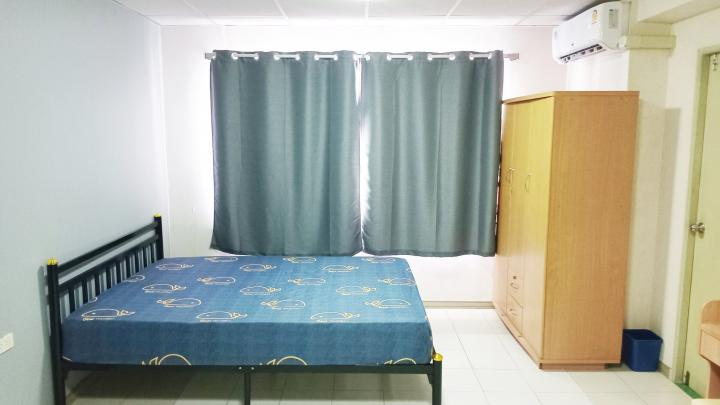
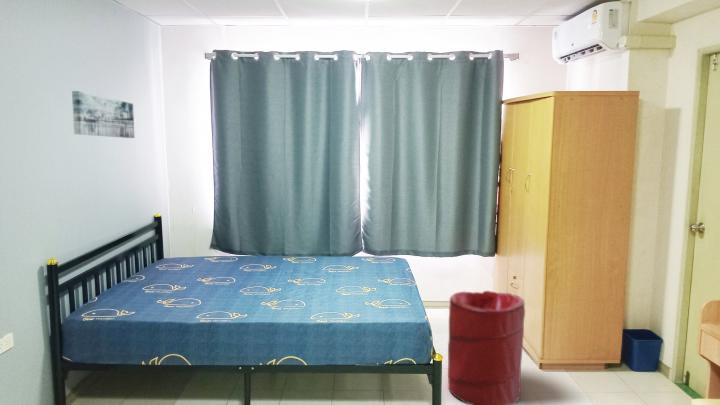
+ laundry hamper (485, 342)
+ wall art (106, 117)
